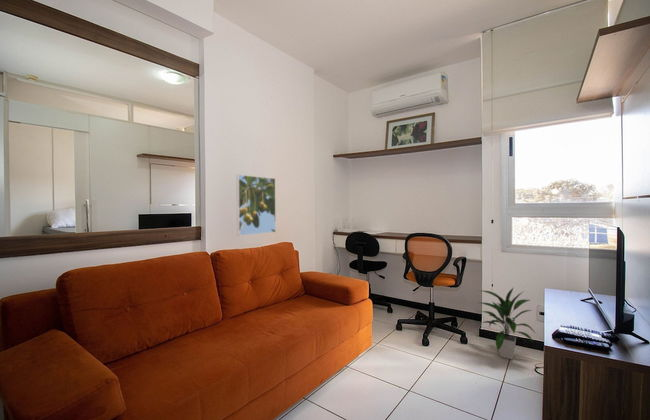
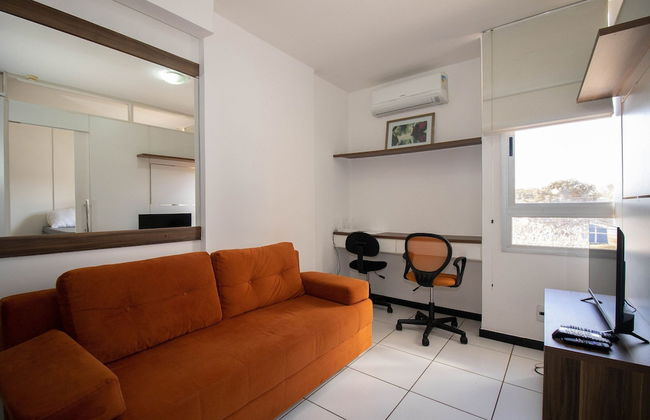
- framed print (257, 205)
- indoor plant (505, 321)
